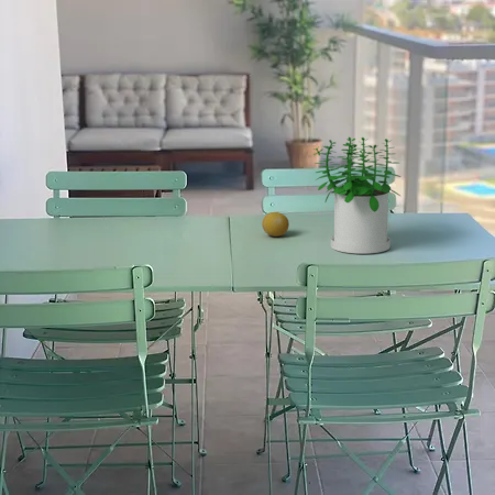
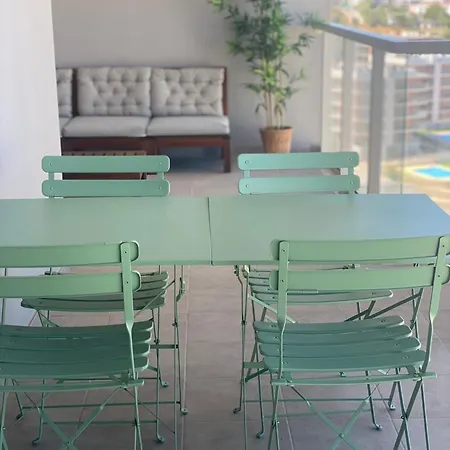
- potted plant (355, 193)
- fruit (275, 223)
